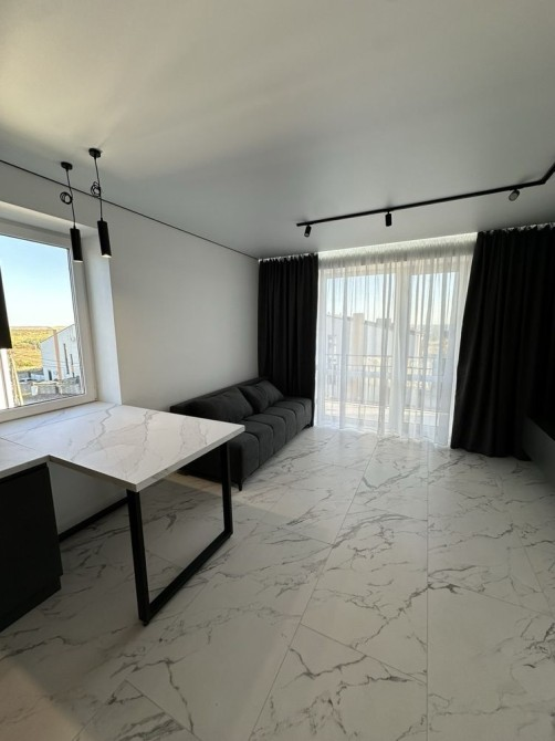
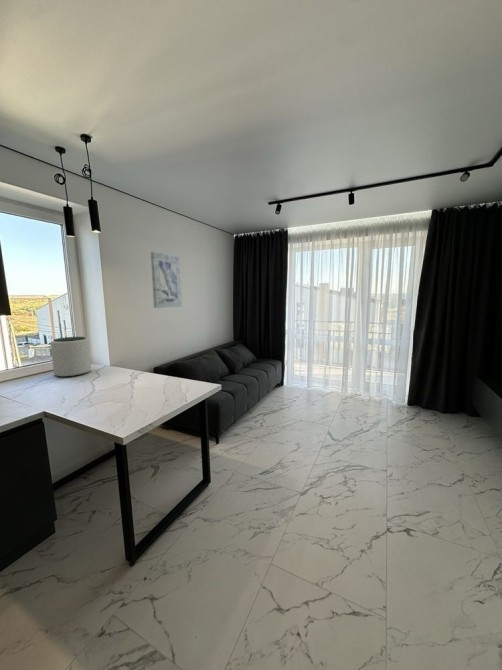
+ wall art (167, 281)
+ plant pot (71, 355)
